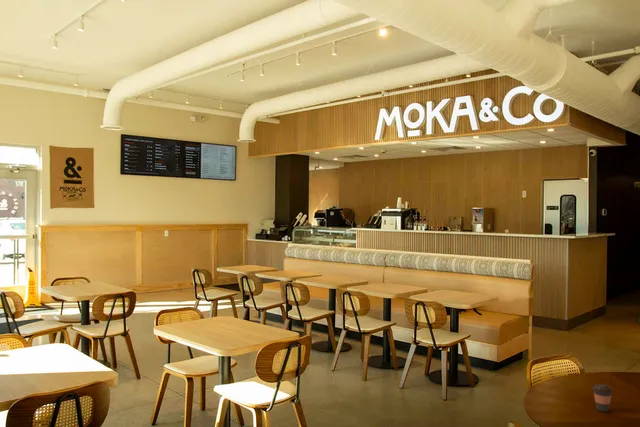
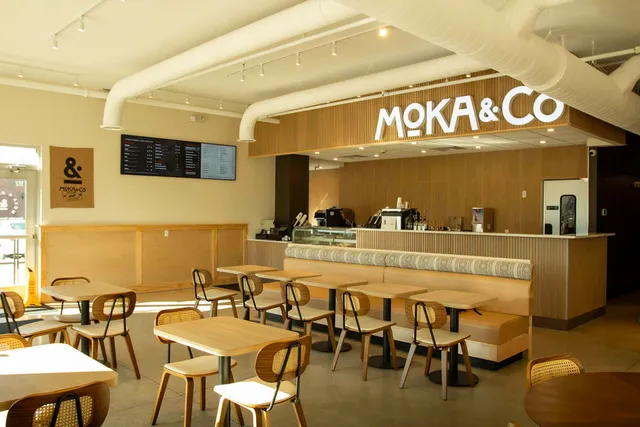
- coffee cup (602, 397)
